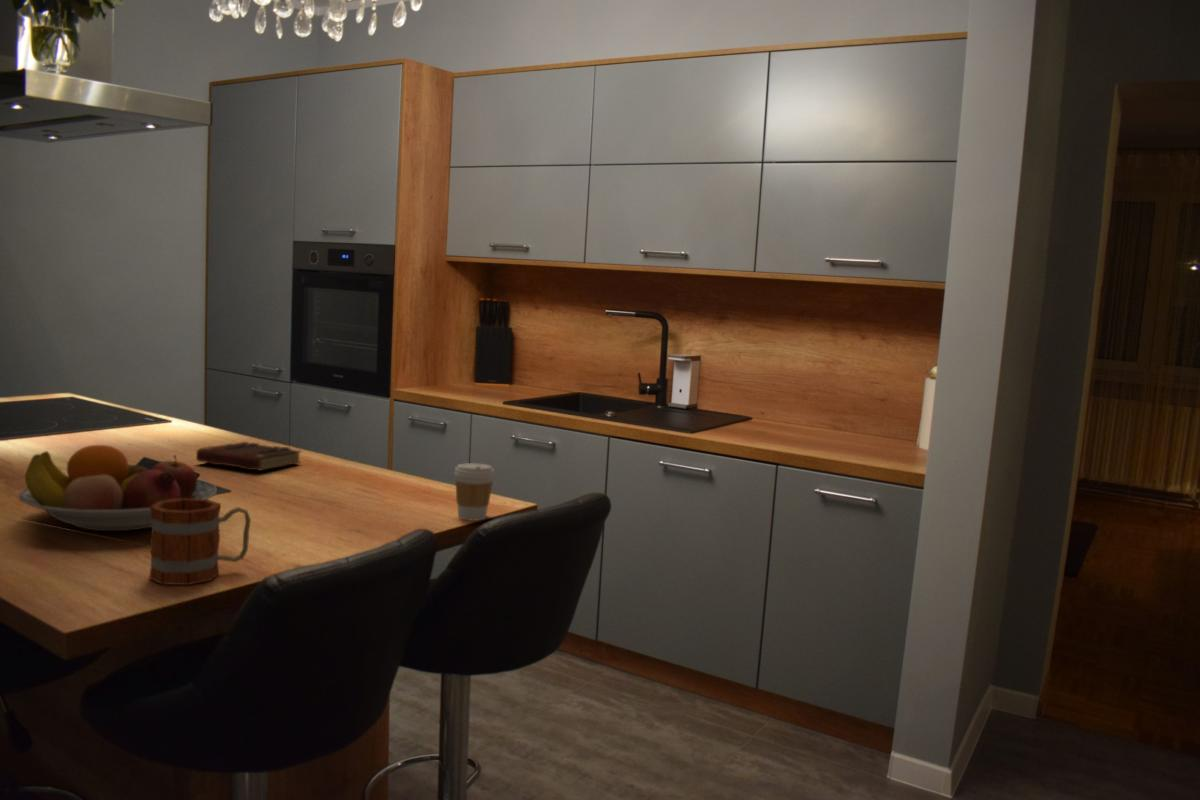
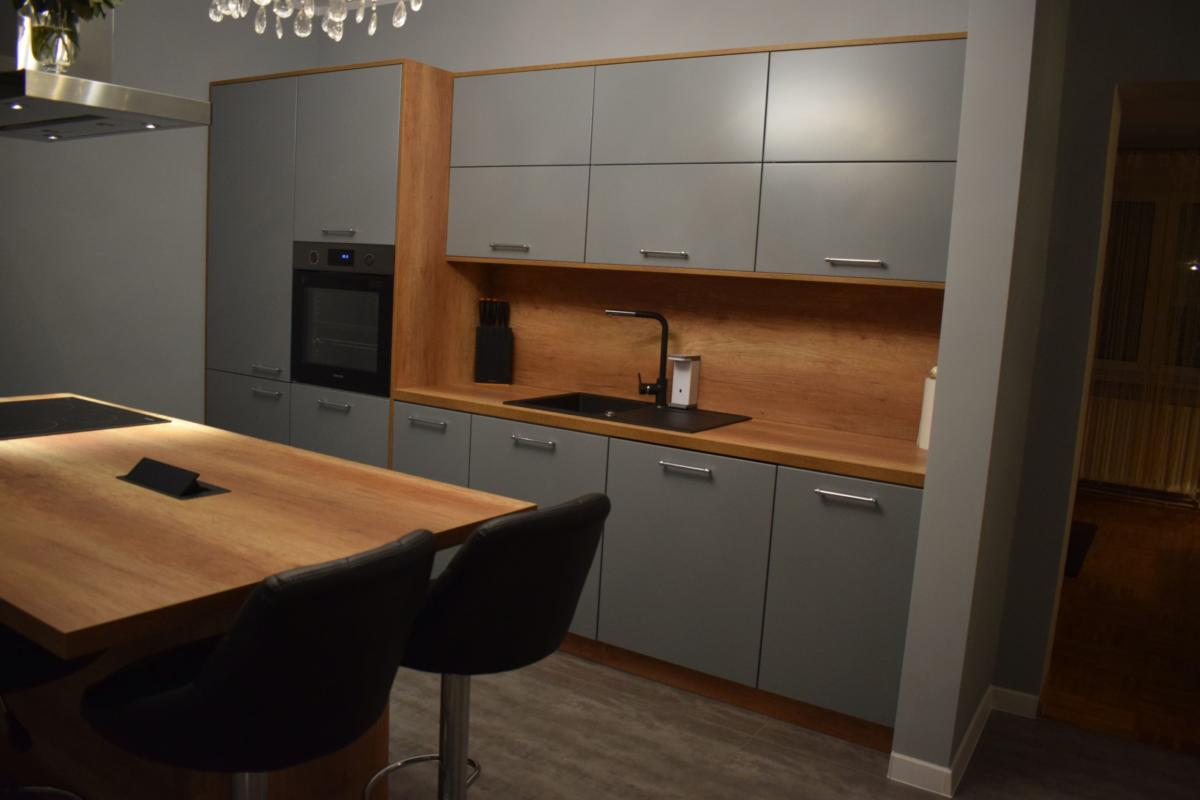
- mug (201, 539)
- fruit bowl (121, 483)
- coffee cup (473, 490)
- book (249, 455)
